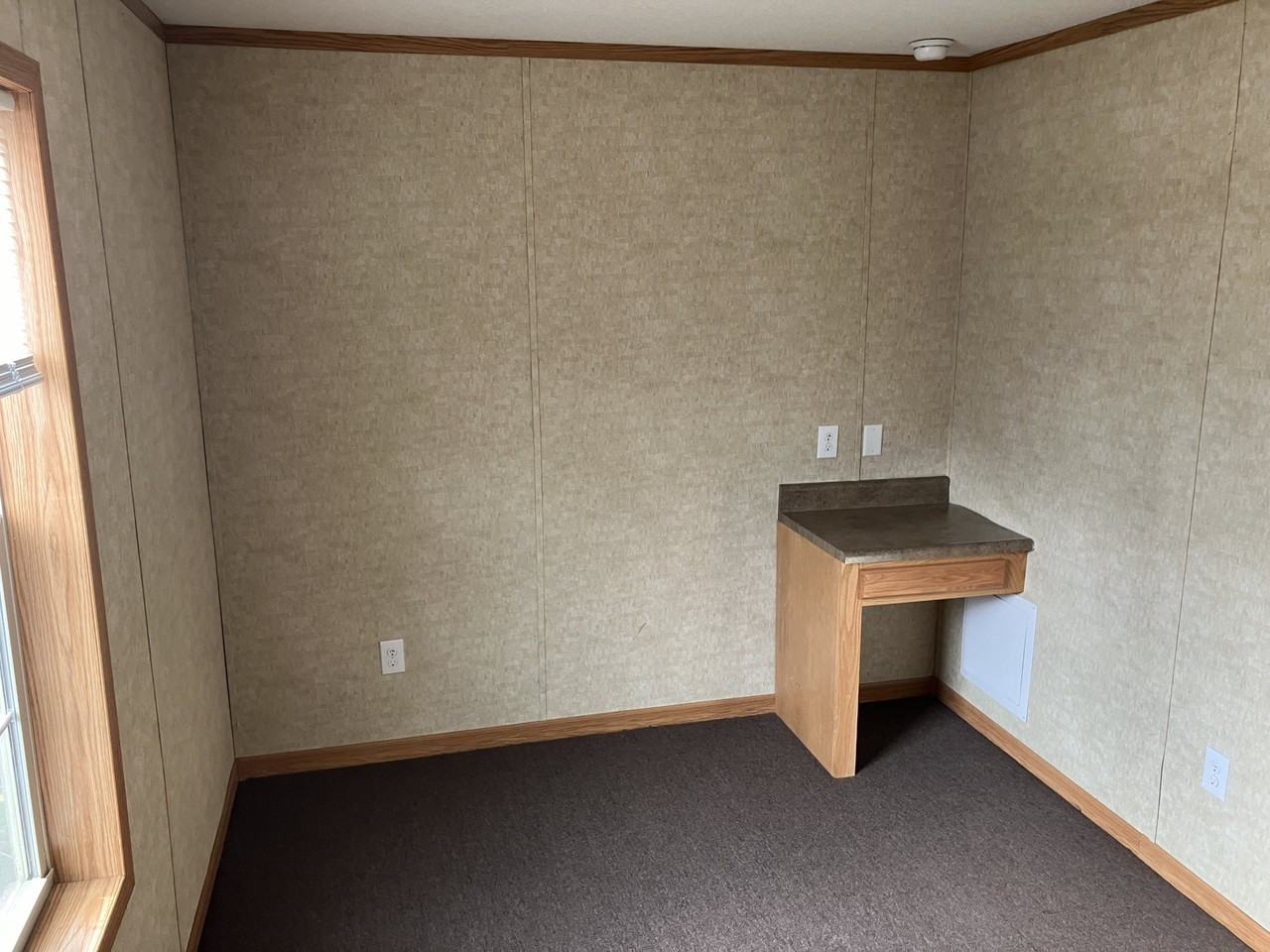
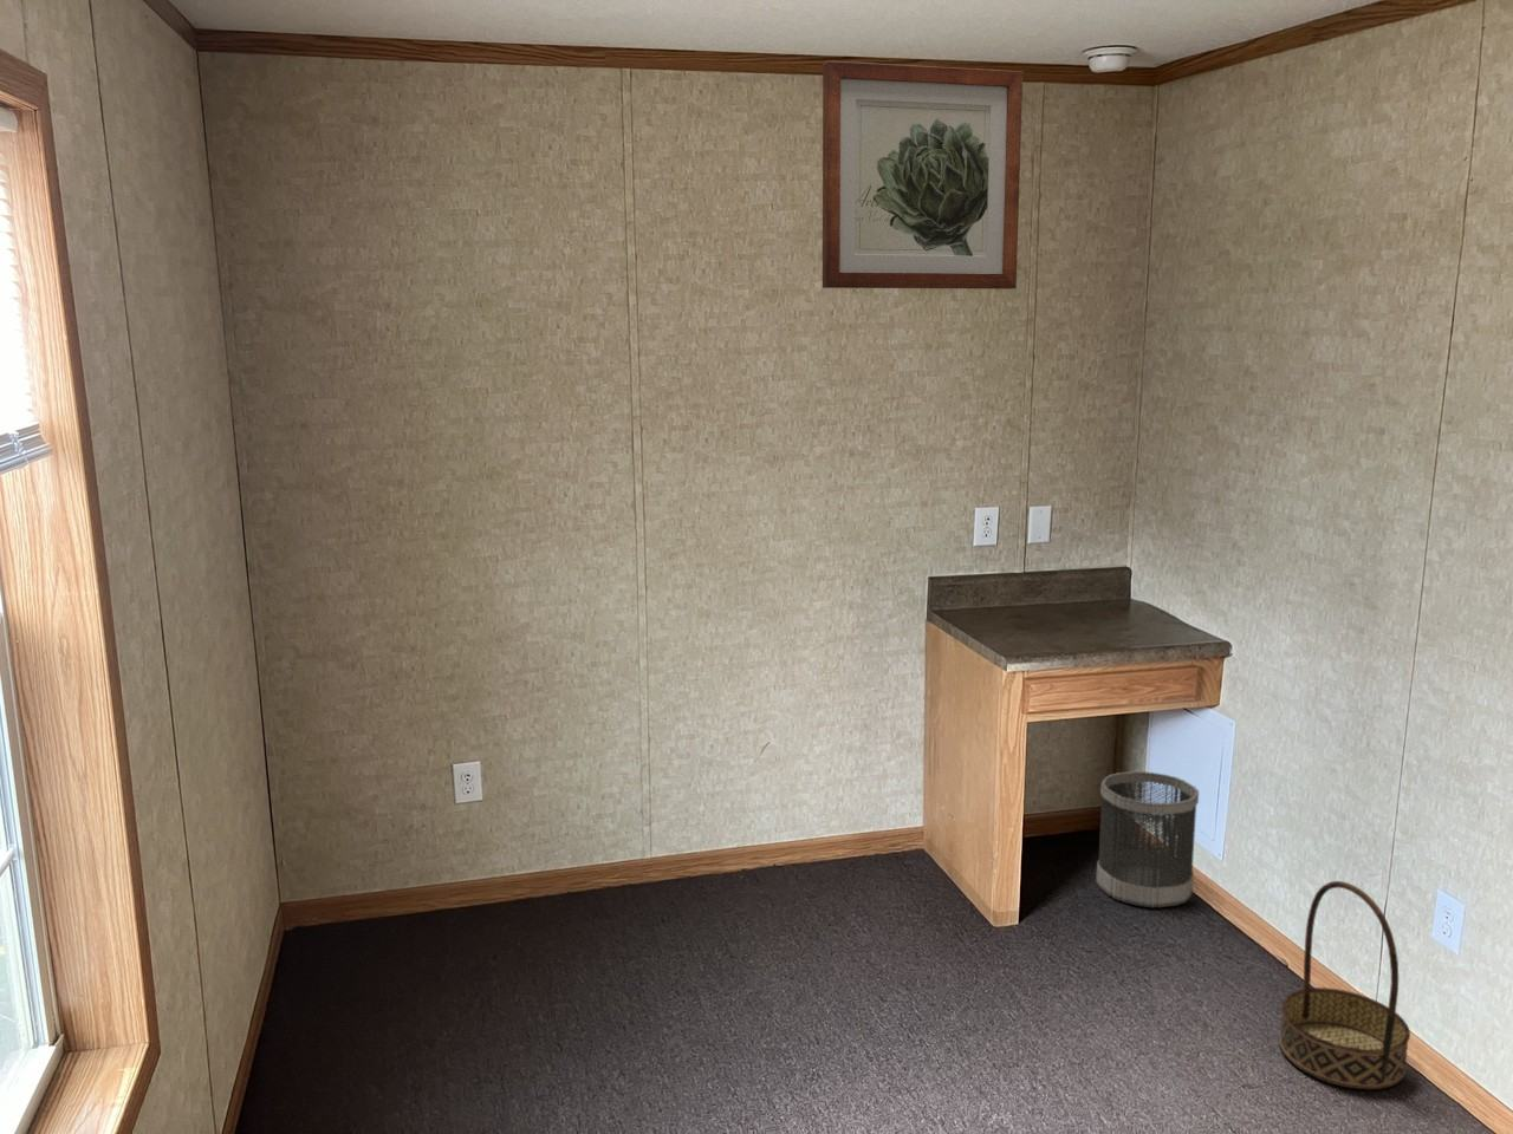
+ wastebasket (1146, 836)
+ wall art (922, 180)
+ basket (1343, 990)
